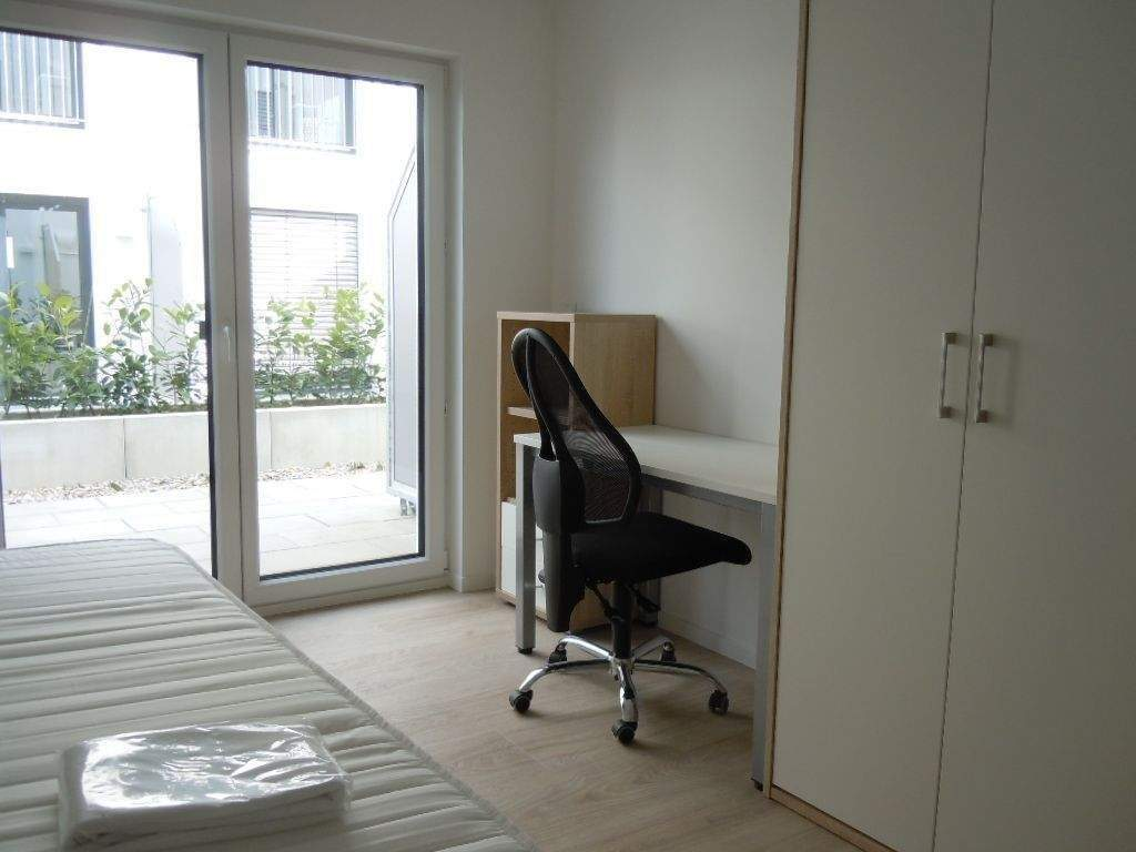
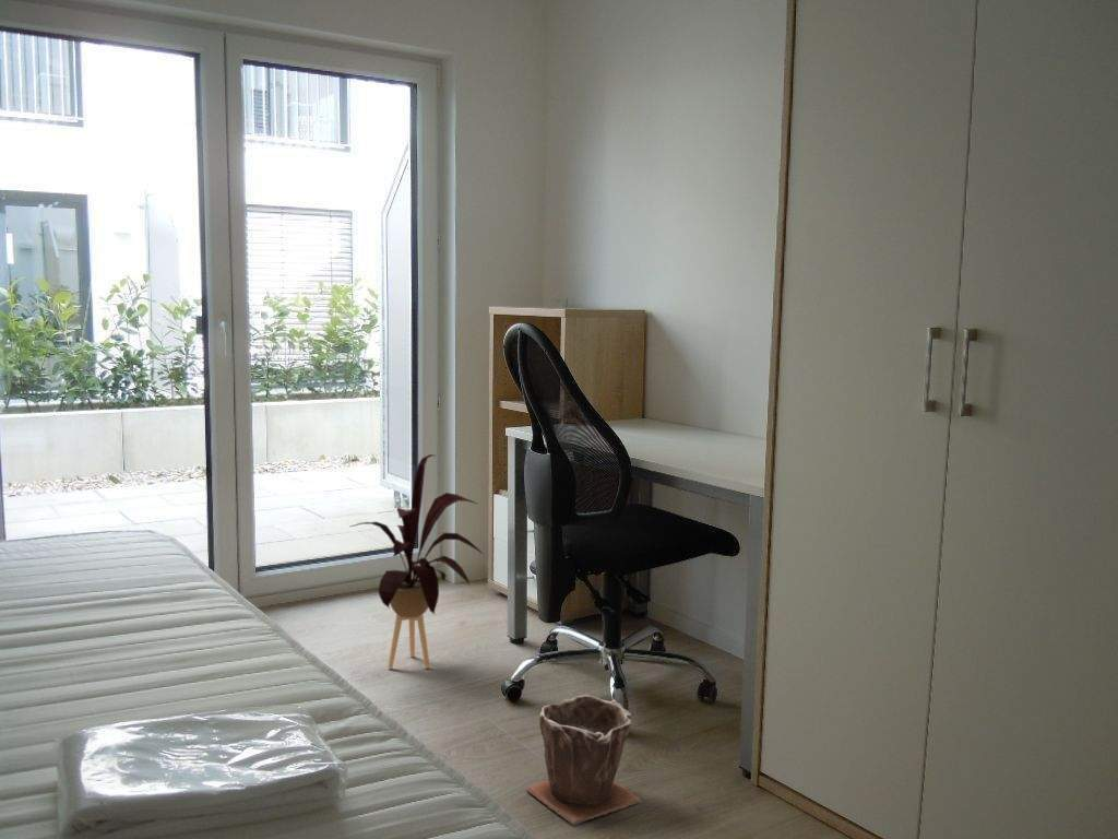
+ house plant (420, 564)
+ plant pot (584, 753)
